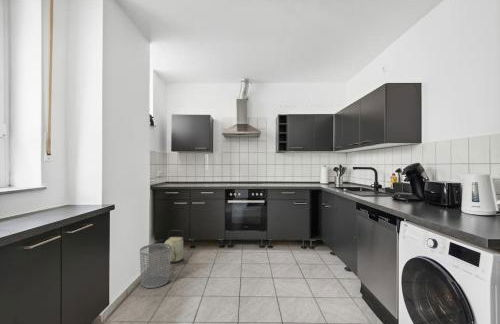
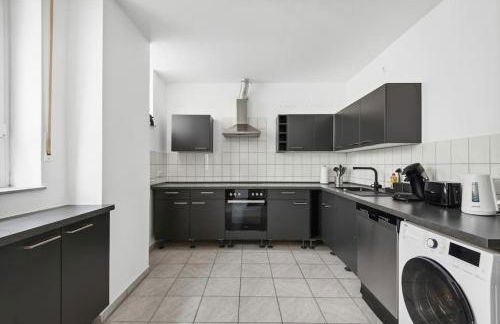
- waste bin (155, 265)
- watering can (173, 247)
